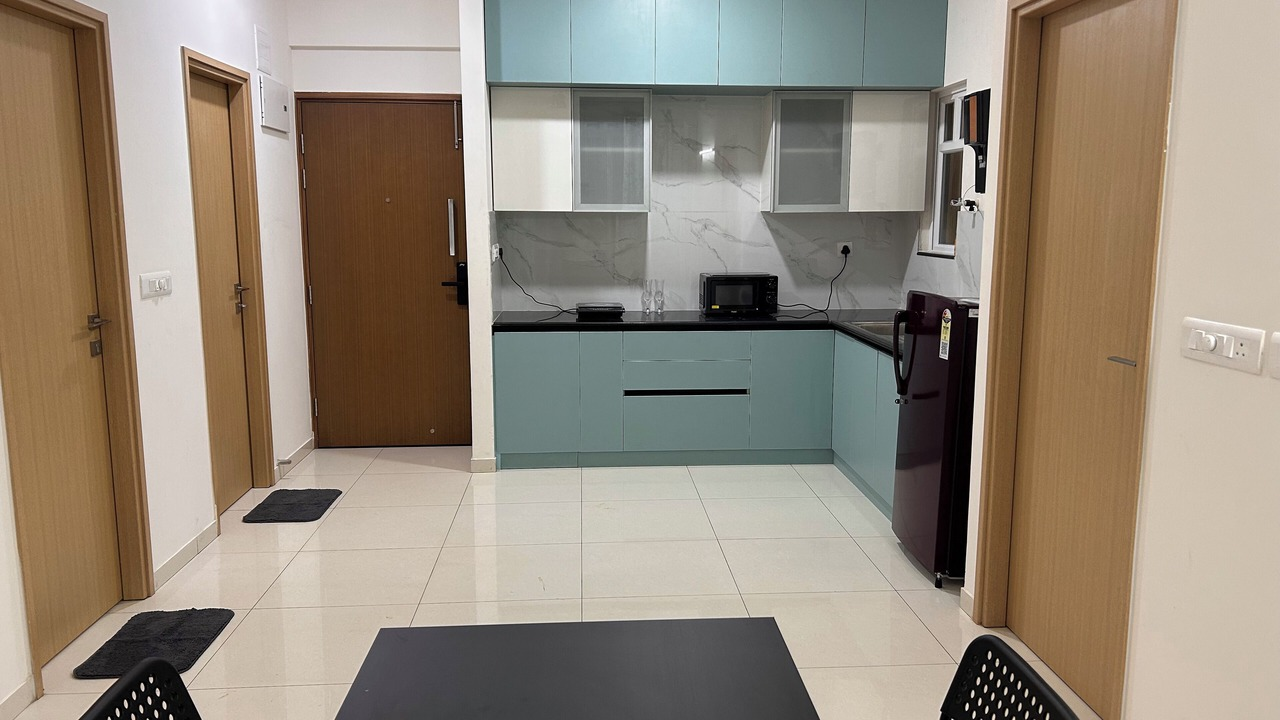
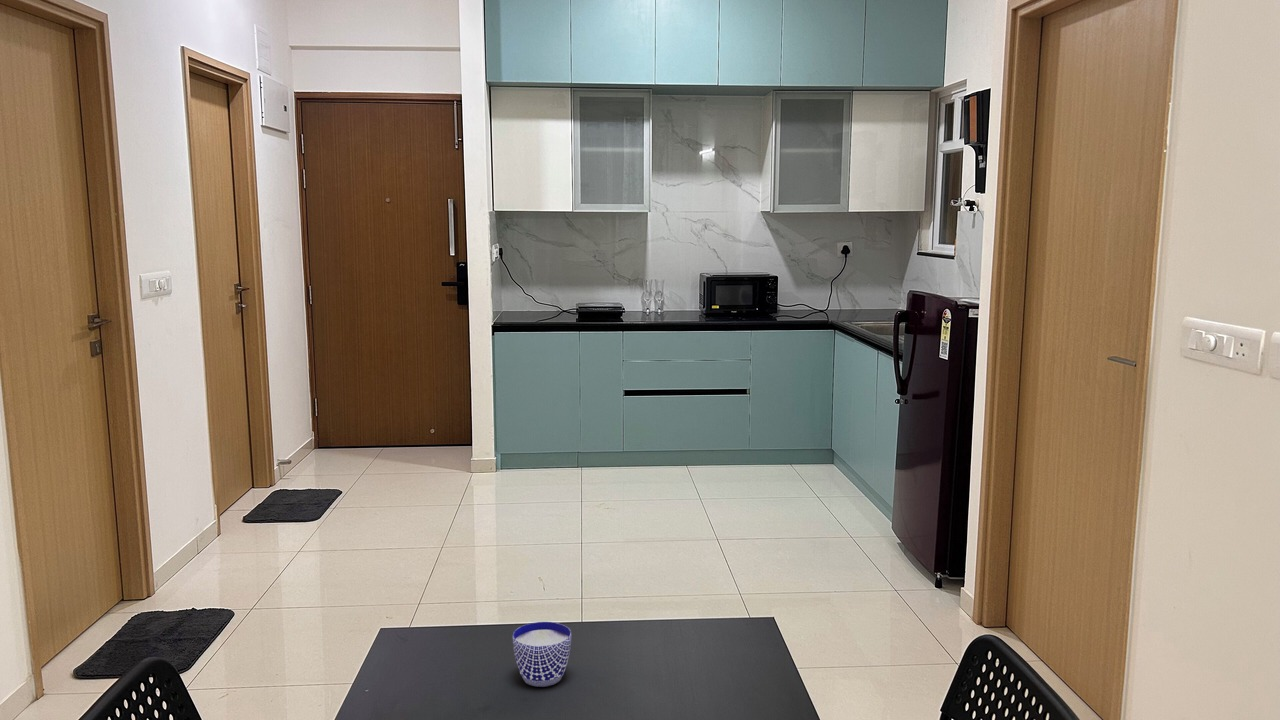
+ cup (543, 651)
